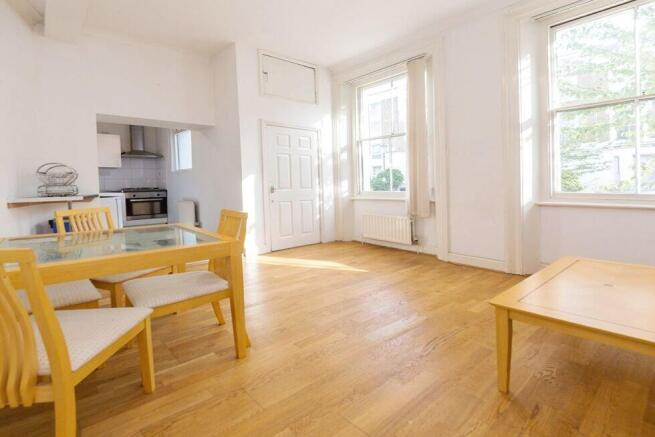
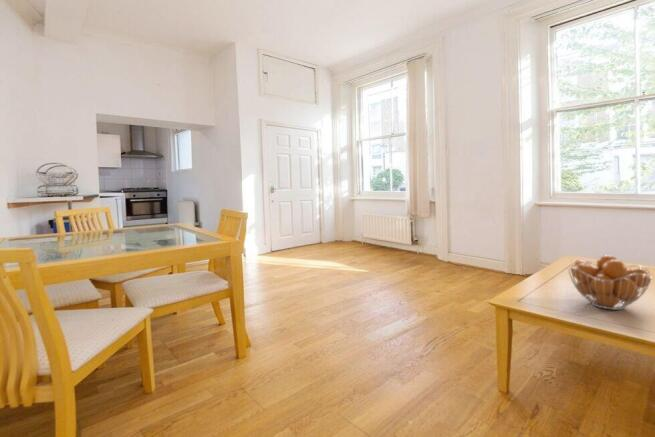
+ fruit basket (607, 281)
